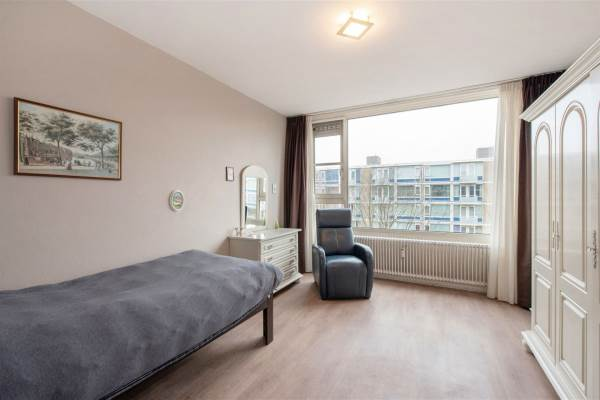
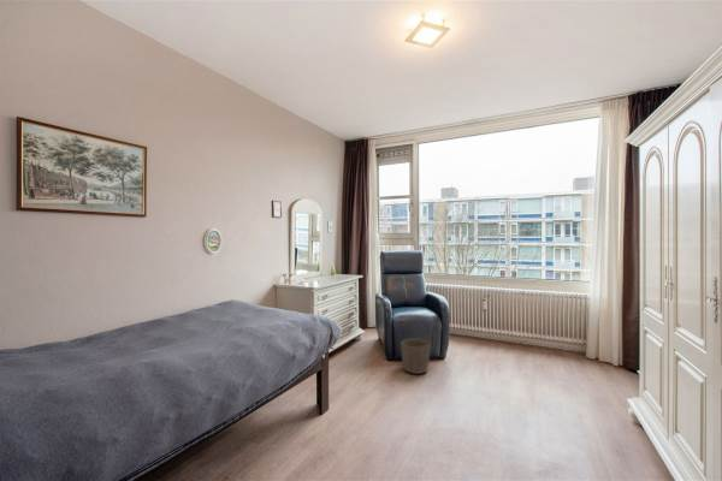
+ waste basket (415, 356)
